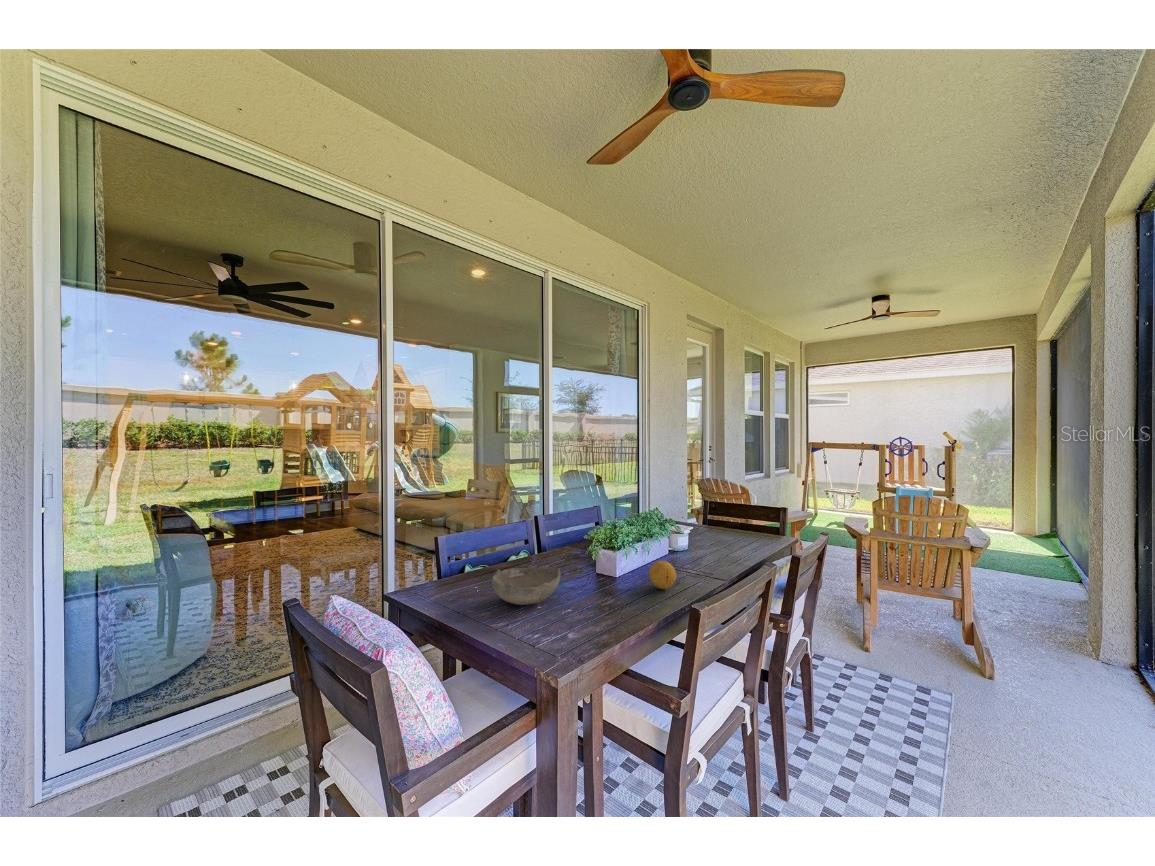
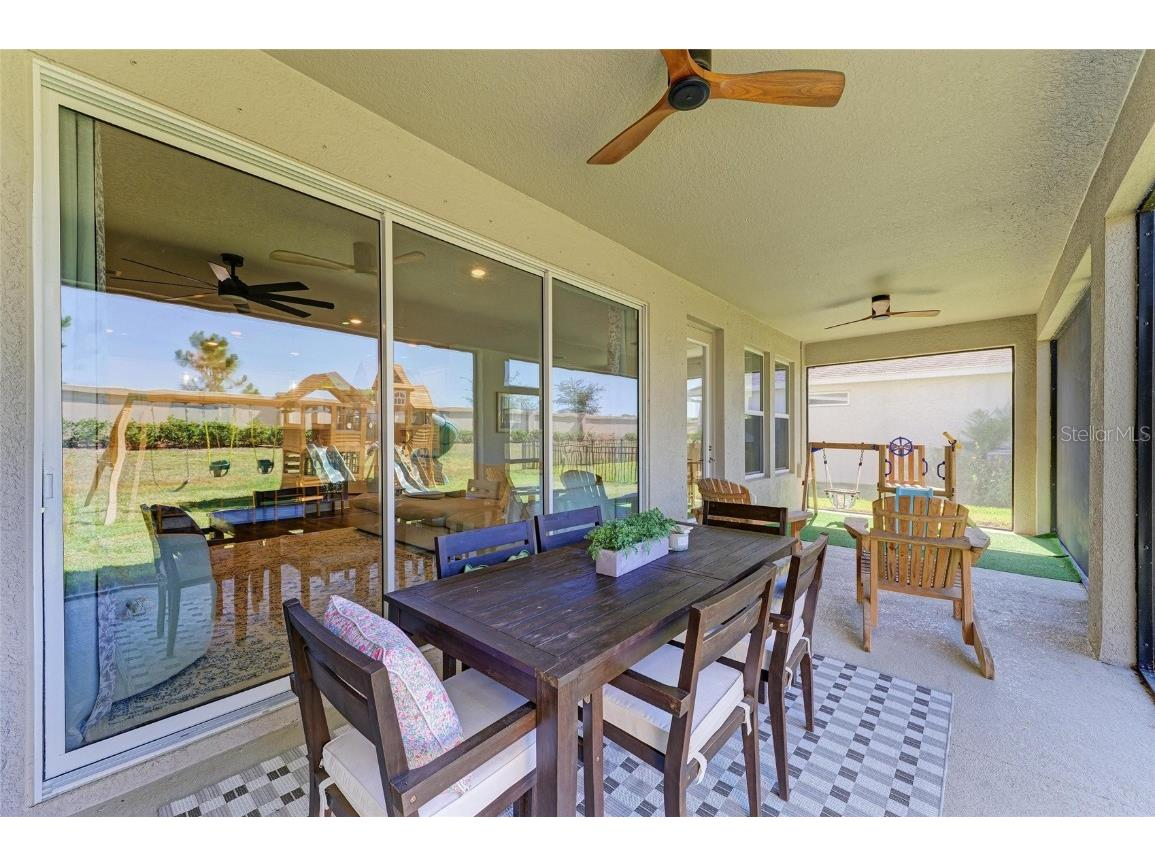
- bowl (526, 586)
- fruit (662, 574)
